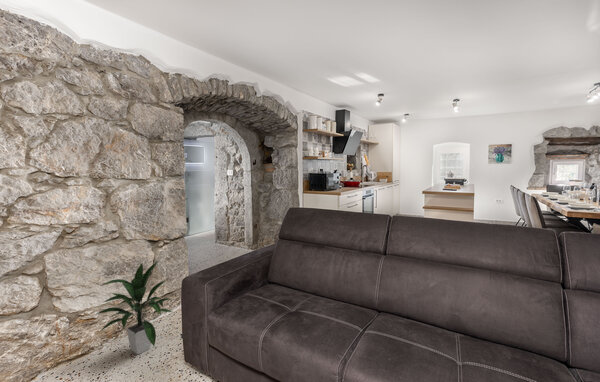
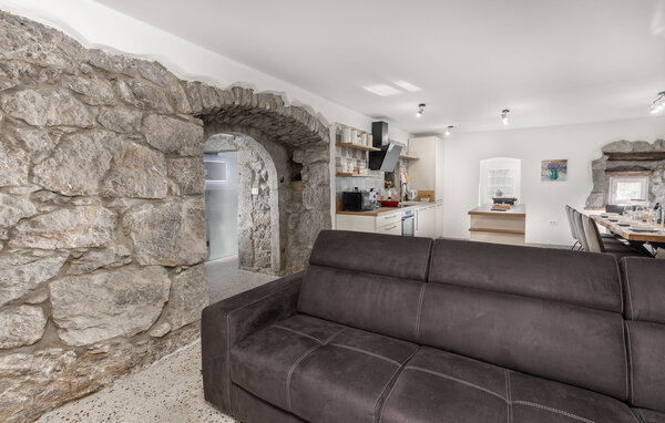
- indoor plant (138, 308)
